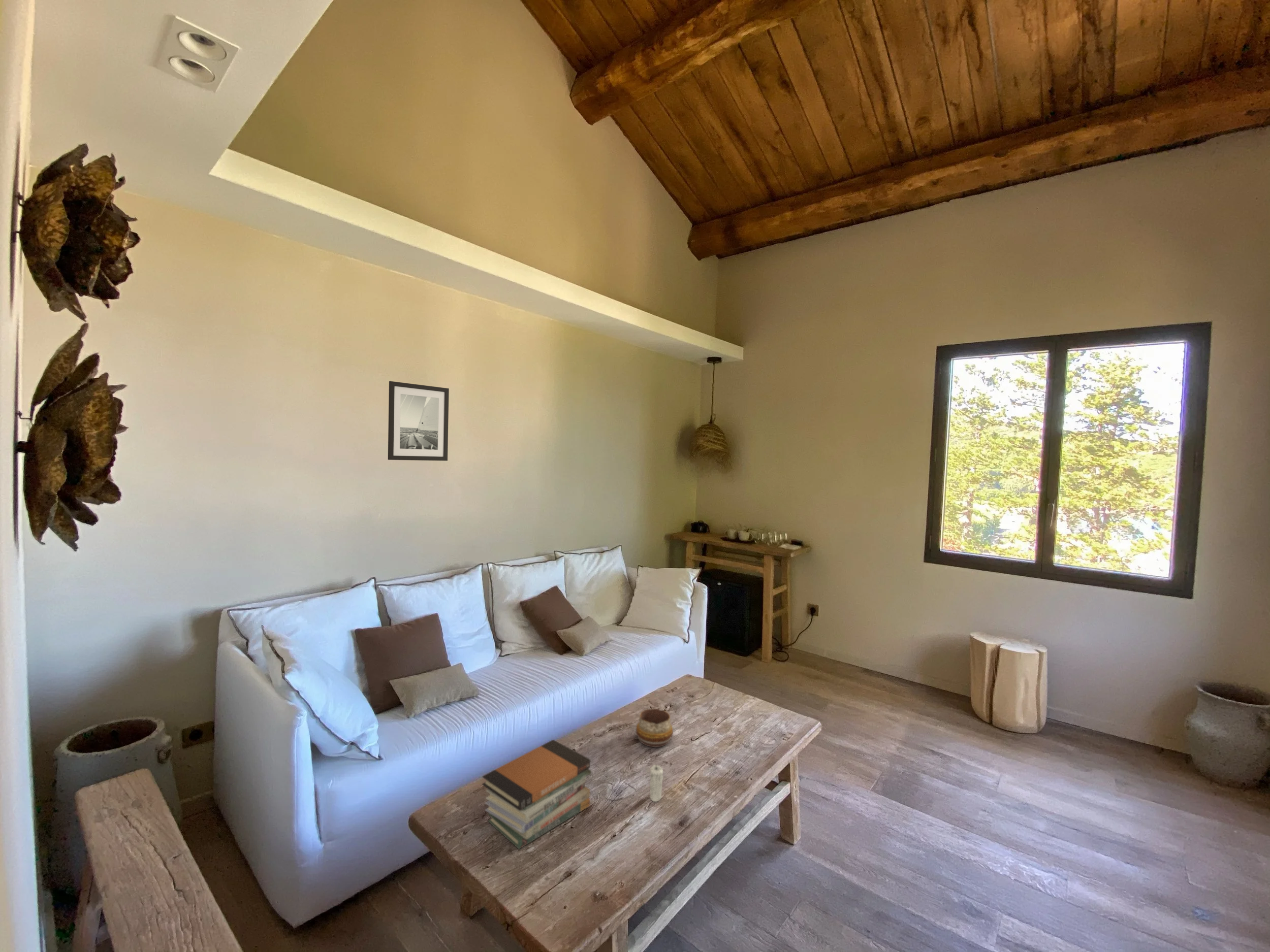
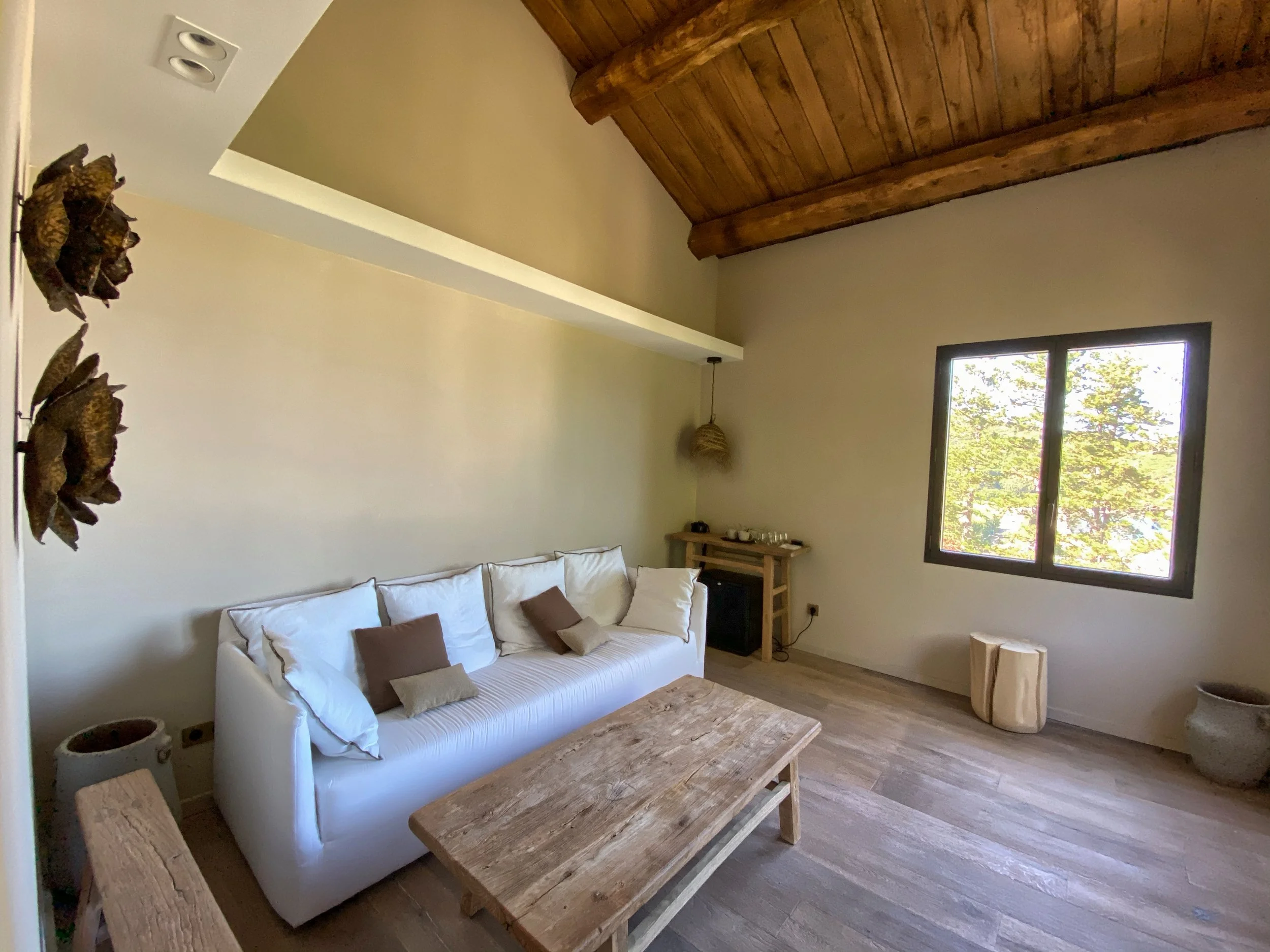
- book stack (538, 791)
- candle (656, 779)
- wall art (419, 422)
- decorative bowl (654, 728)
